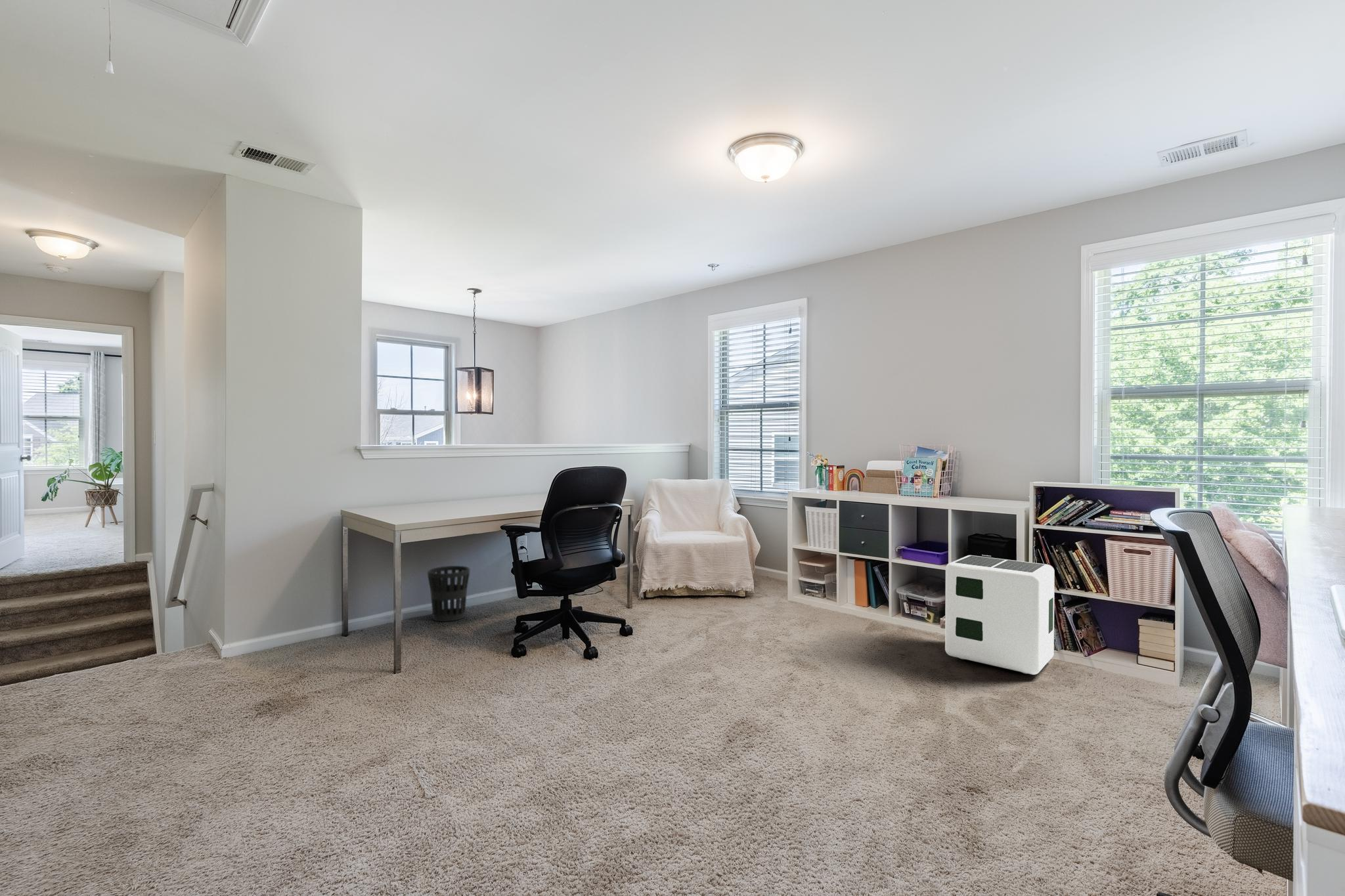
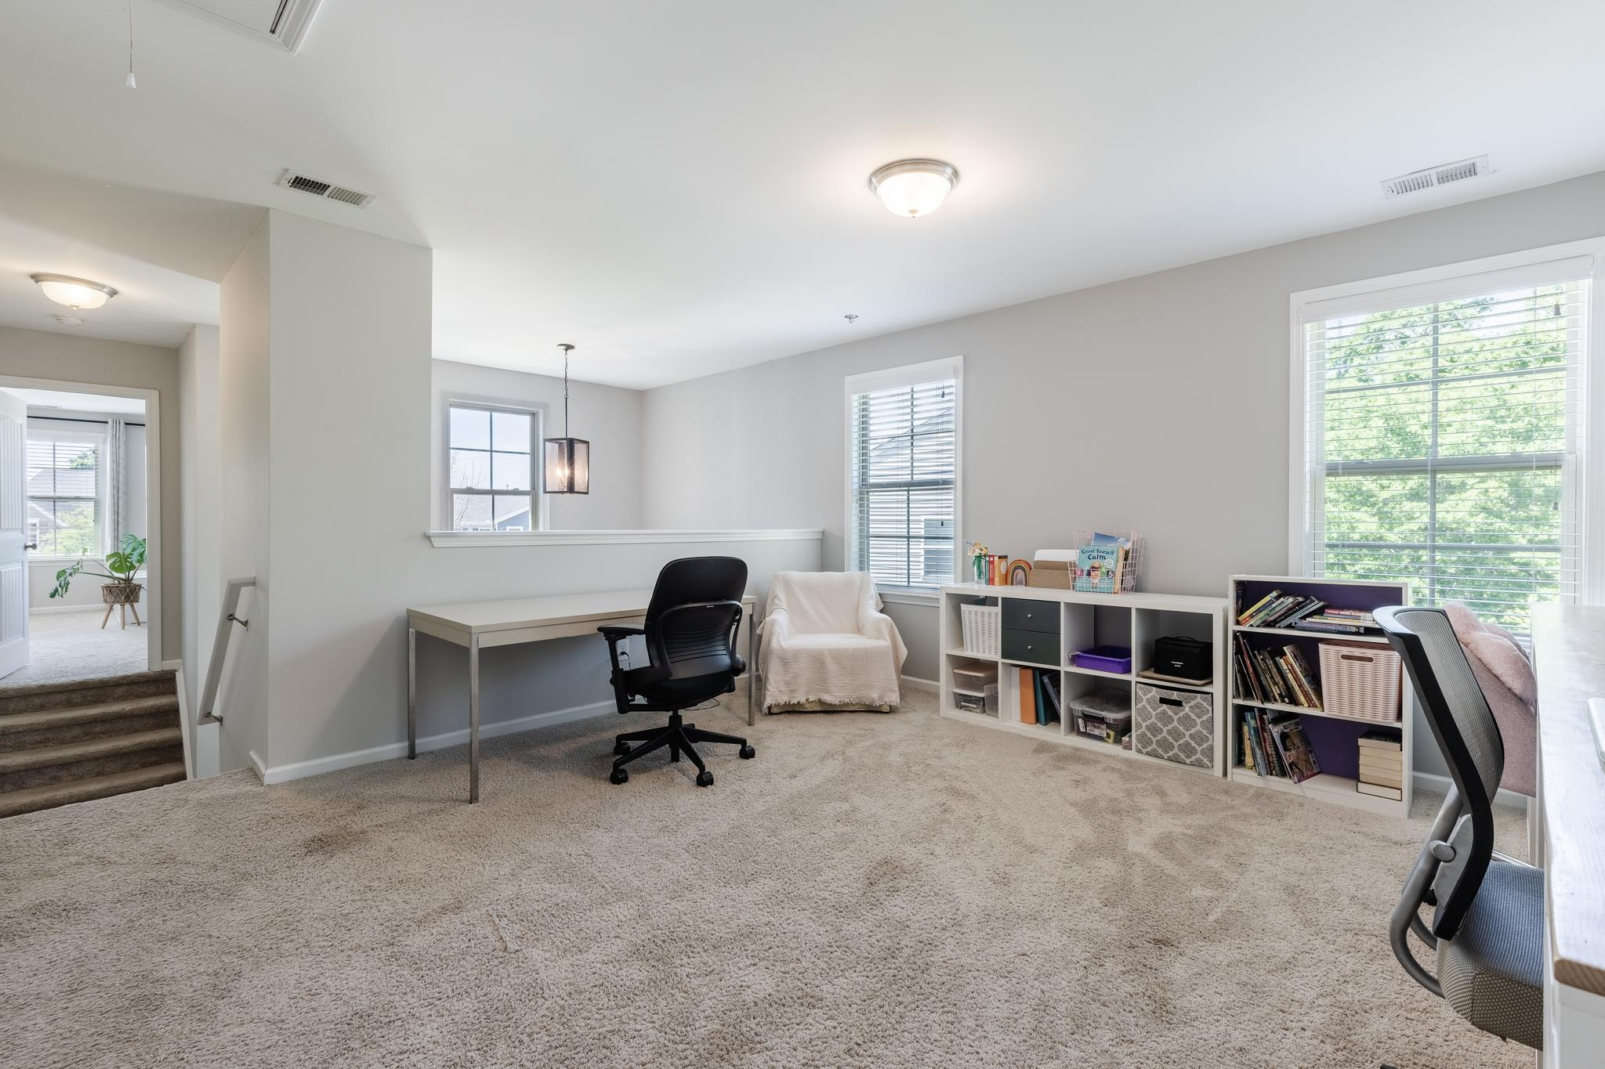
- air purifier (999, 612)
- wastebasket (449, 593)
